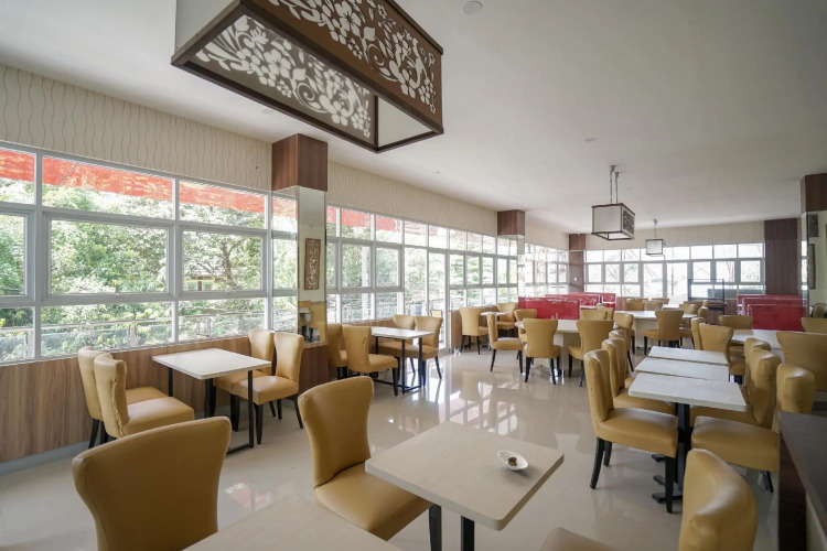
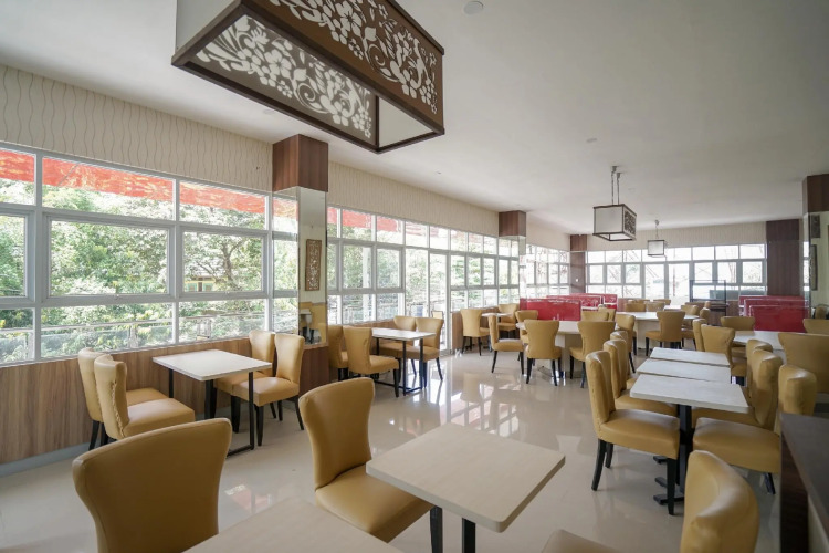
- saucer (512, 461)
